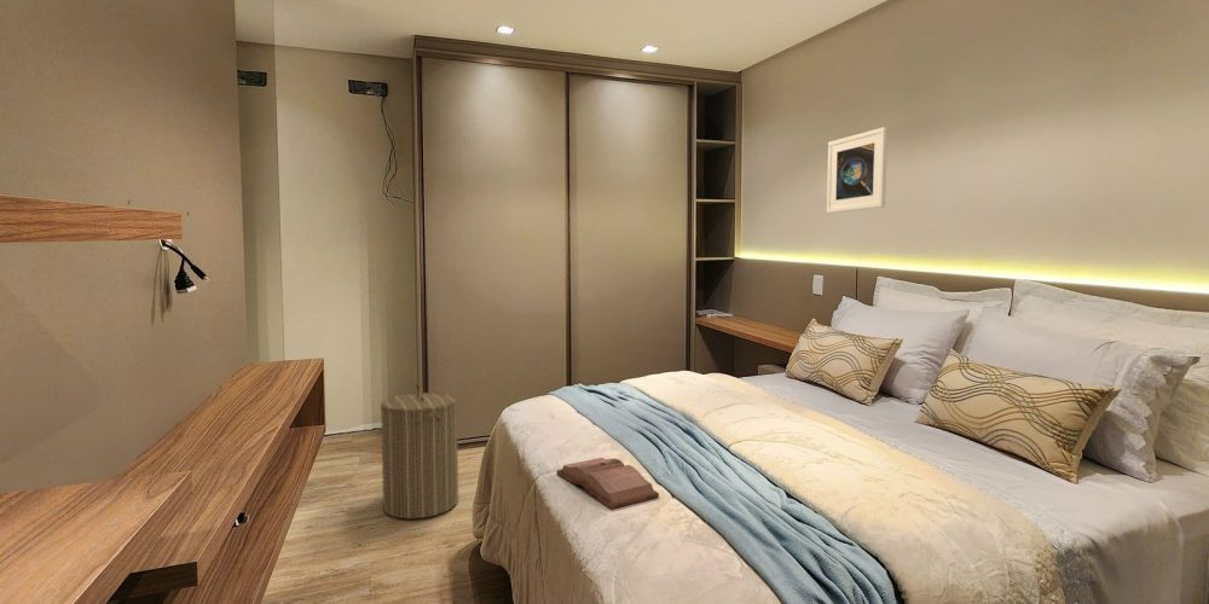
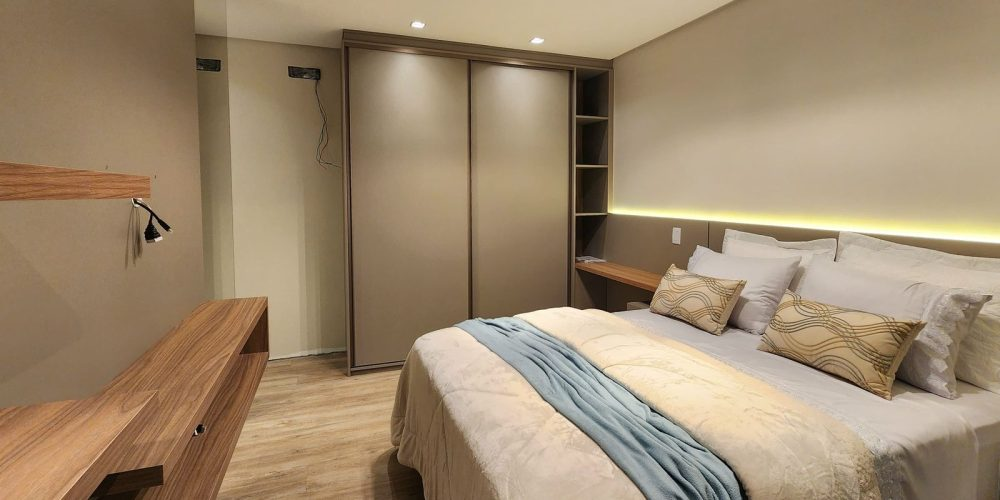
- hardback book (604, 475)
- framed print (855, 173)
- laundry hamper (420, 443)
